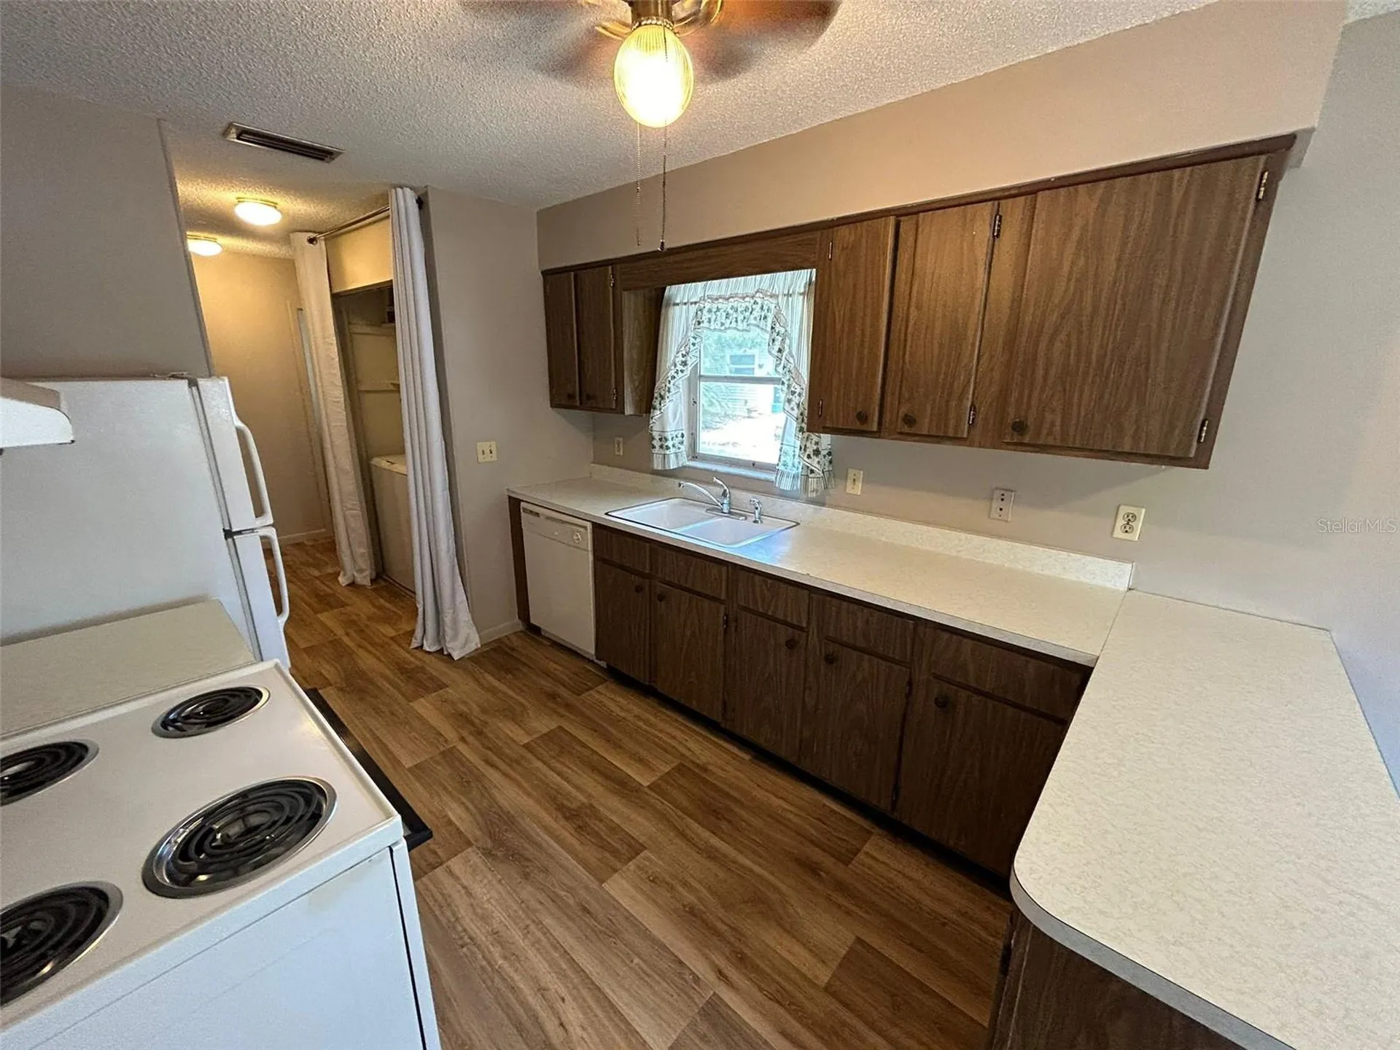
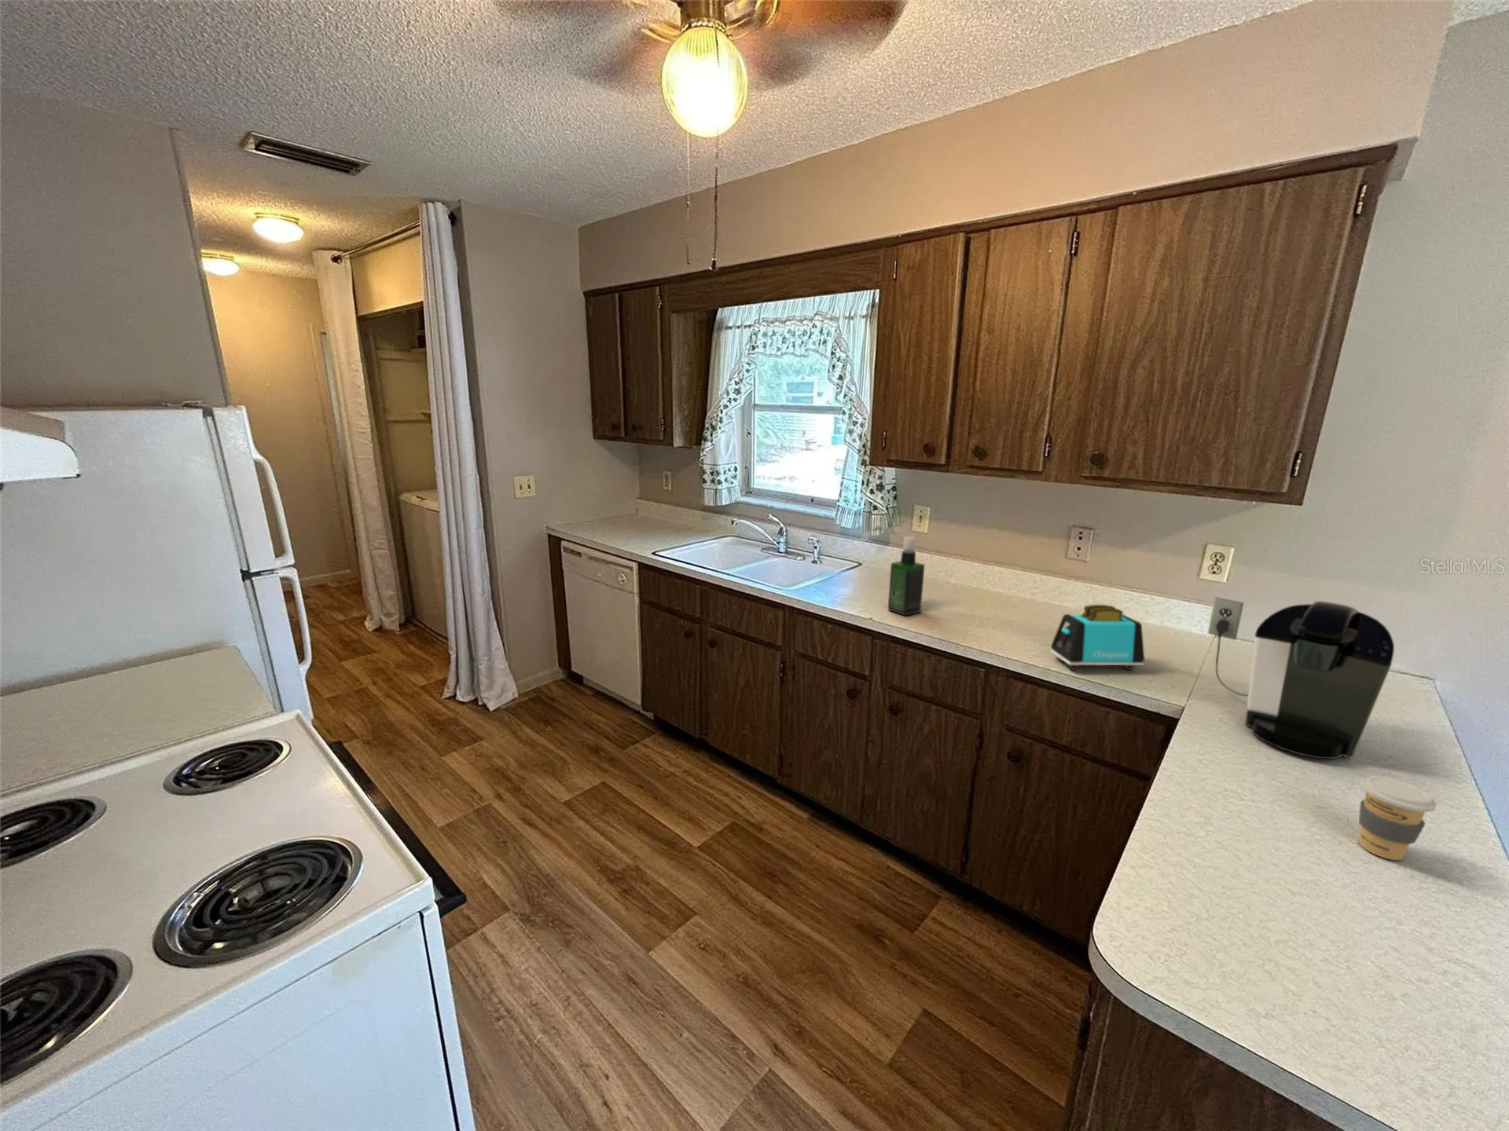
+ coffee cup (1389, 820)
+ spray bottle (907, 574)
+ toaster (1099, 636)
+ coffee maker (1280, 663)
